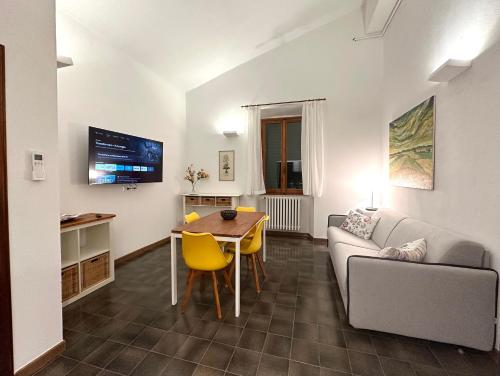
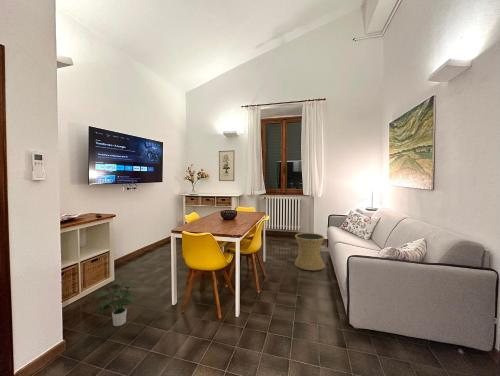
+ potted plant (118, 302)
+ side table (309, 250)
